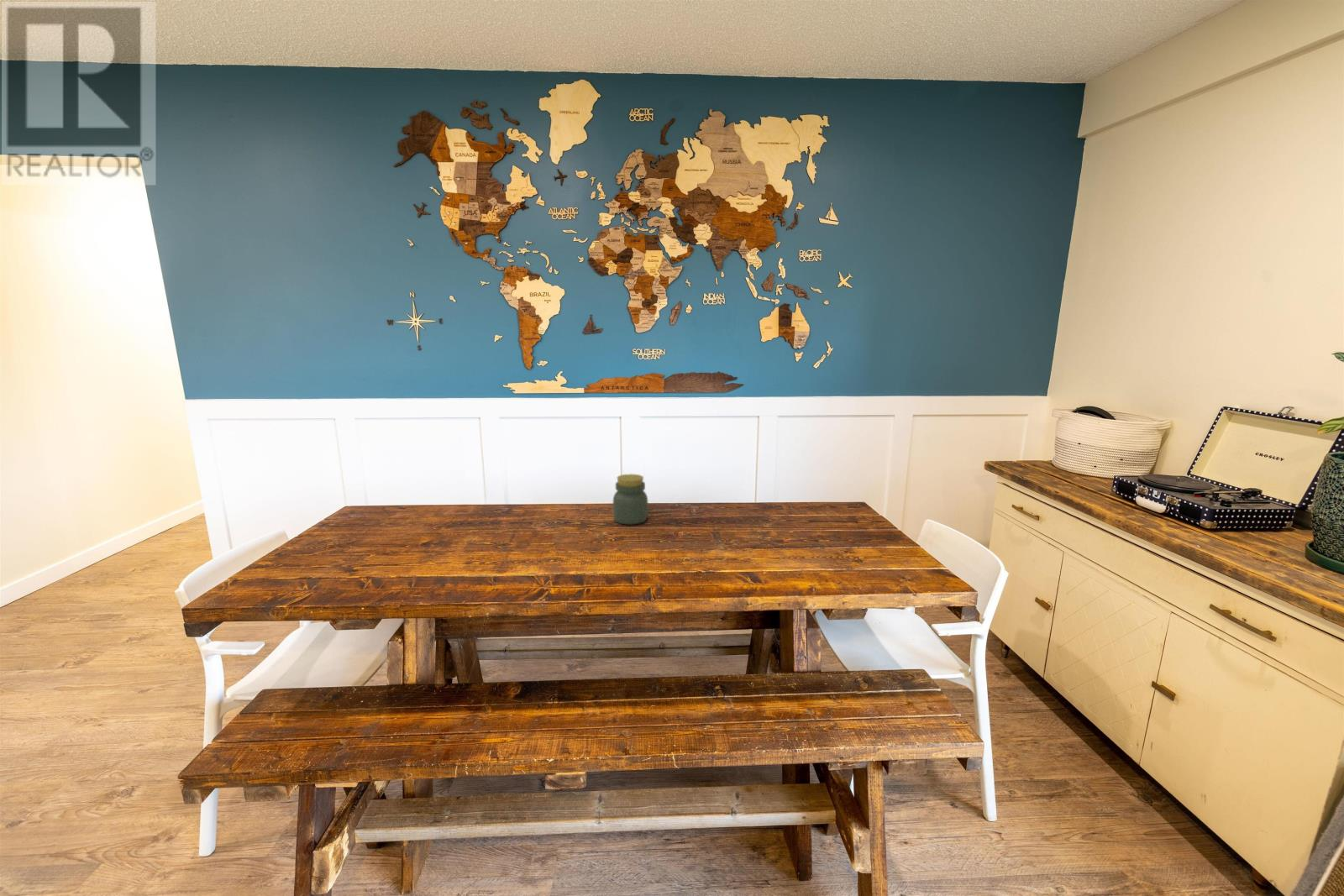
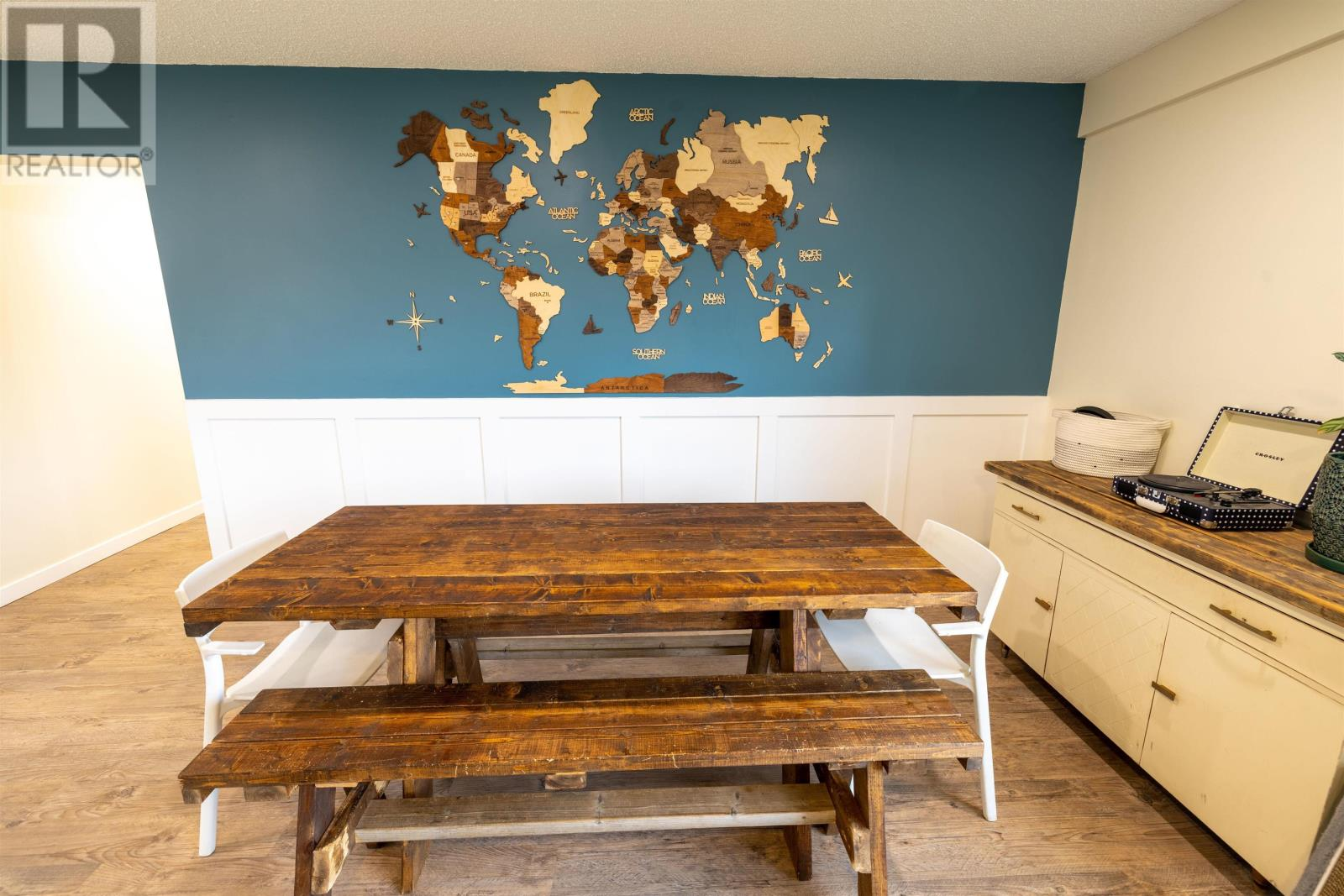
- jar (630, 498)
